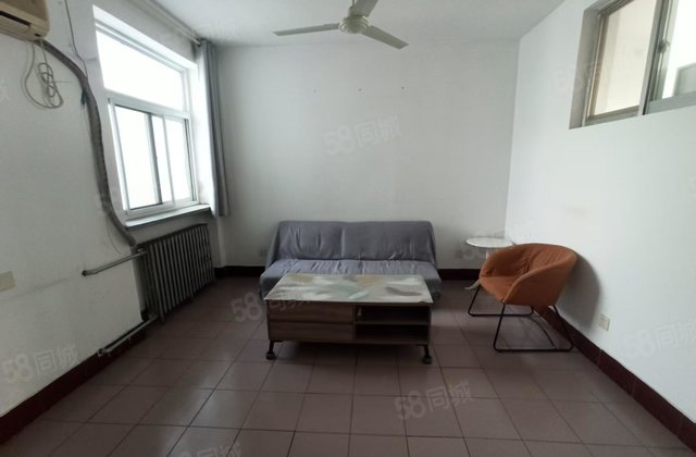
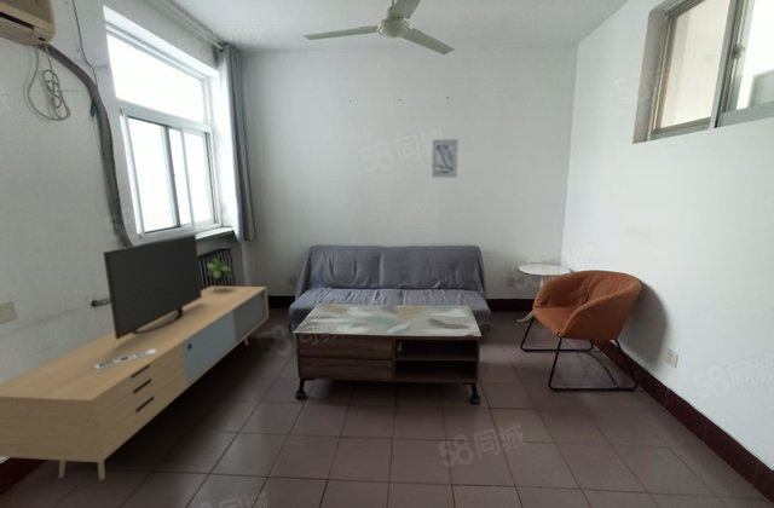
+ media console (171, 319)
+ wall art (444, 158)
